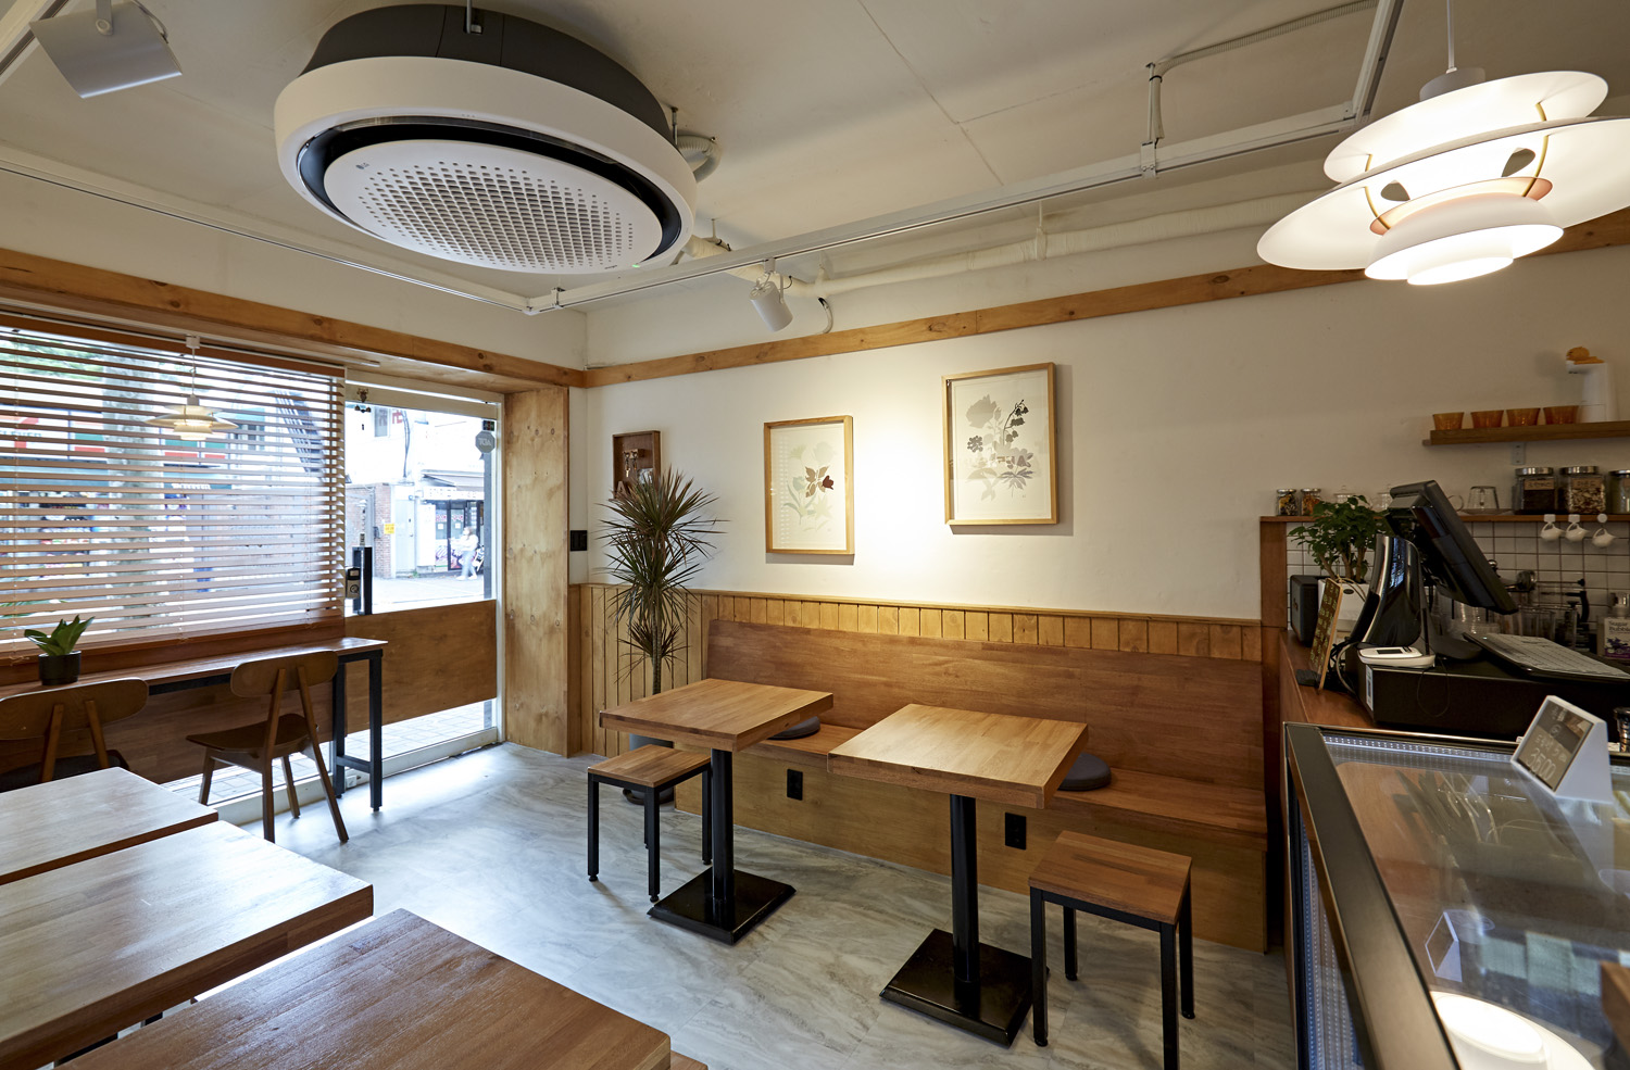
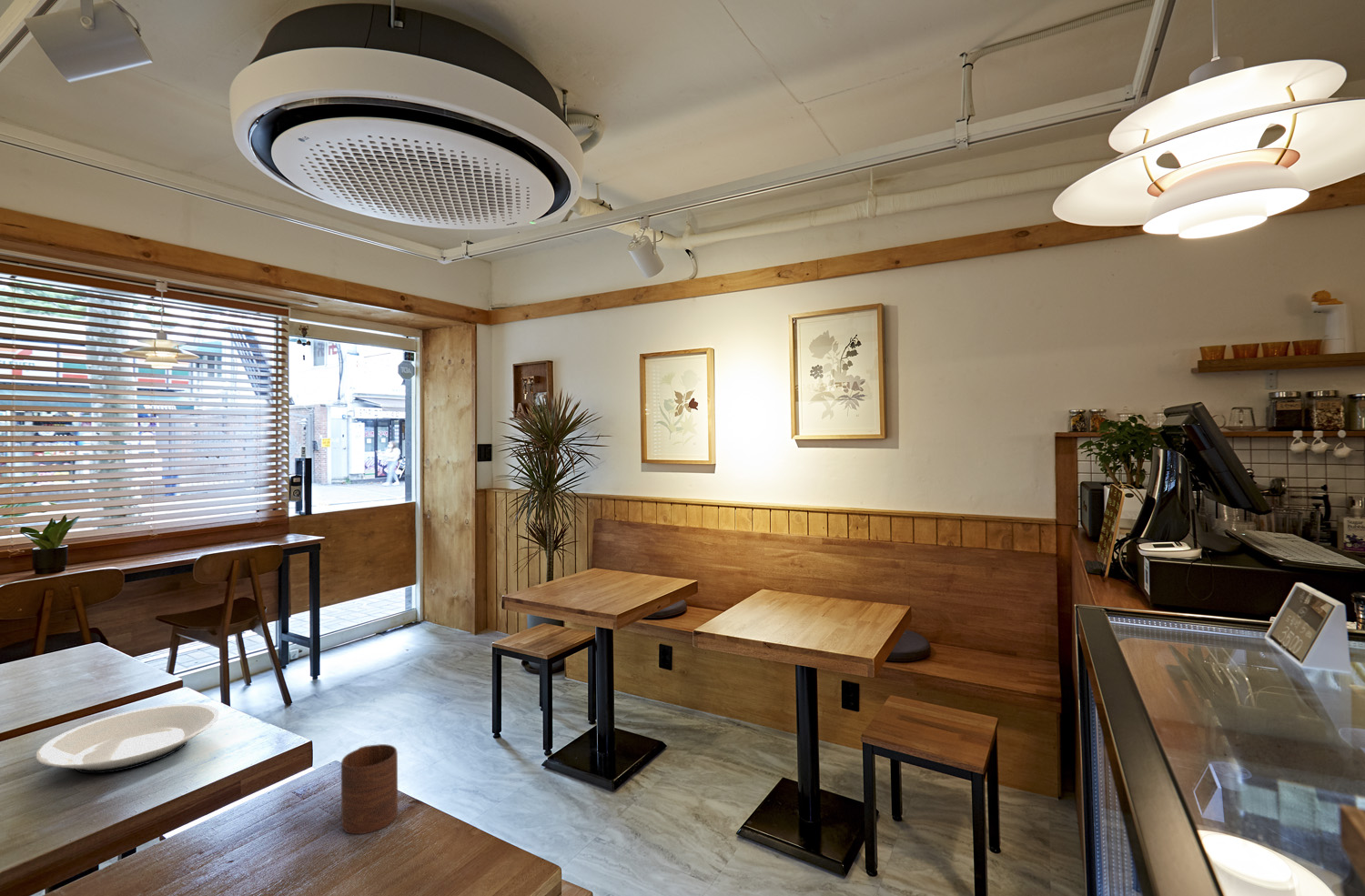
+ cup (366, 785)
+ plate (134, 741)
